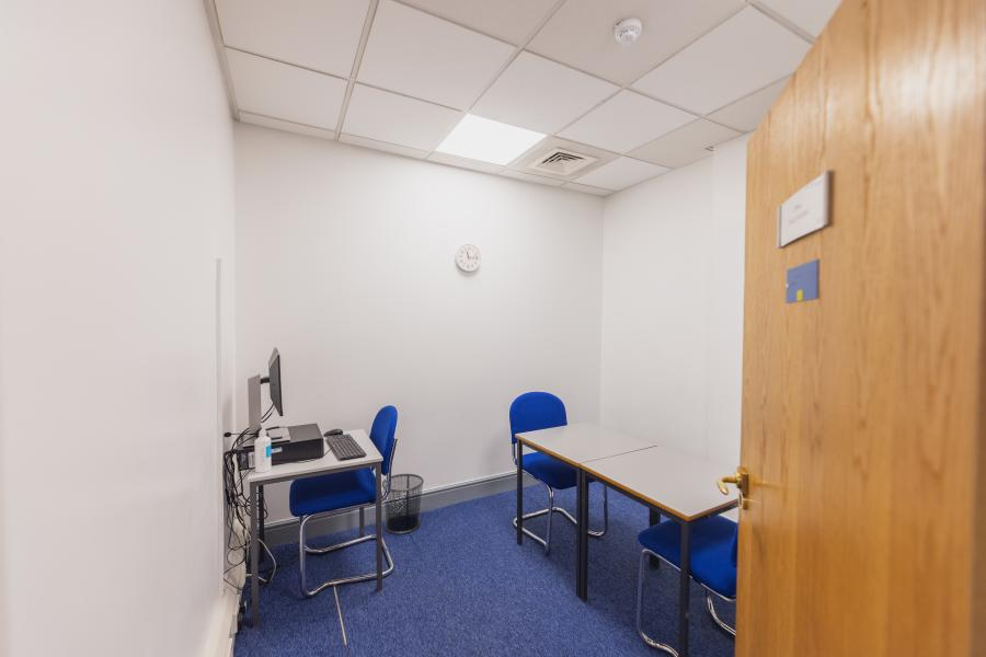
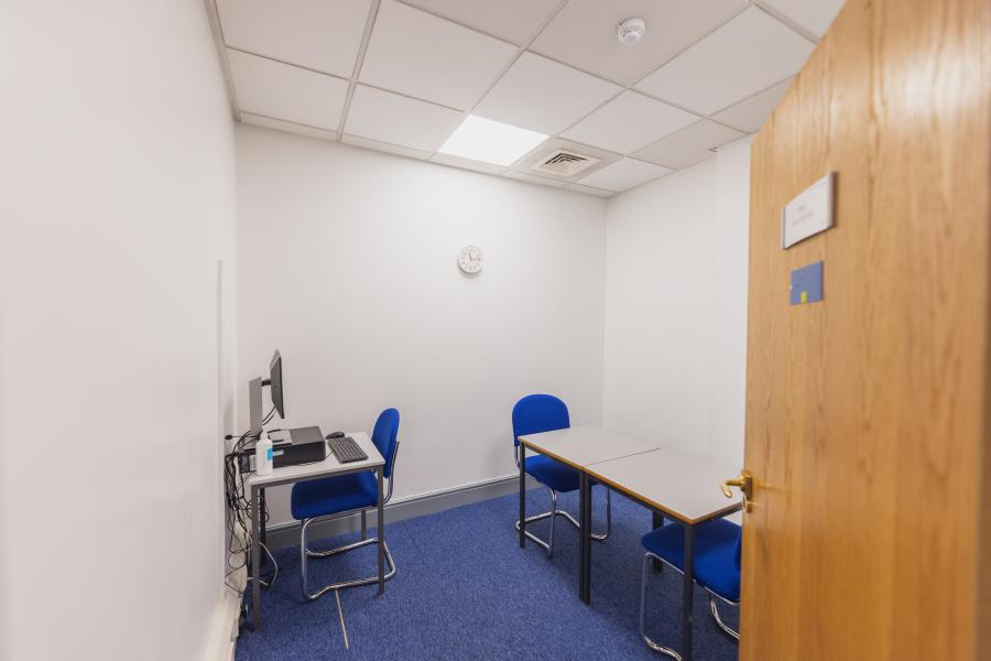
- waste bin (403, 503)
